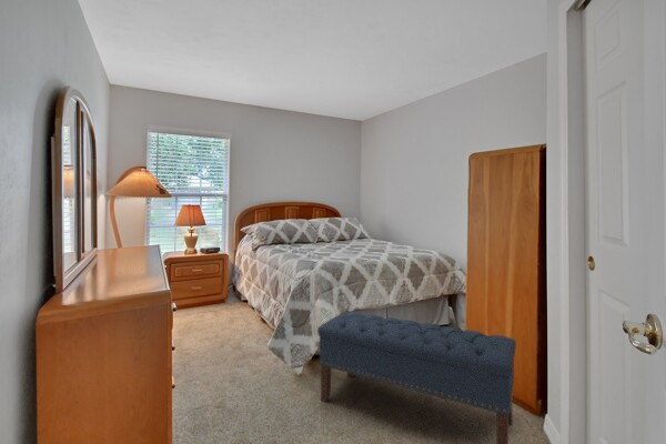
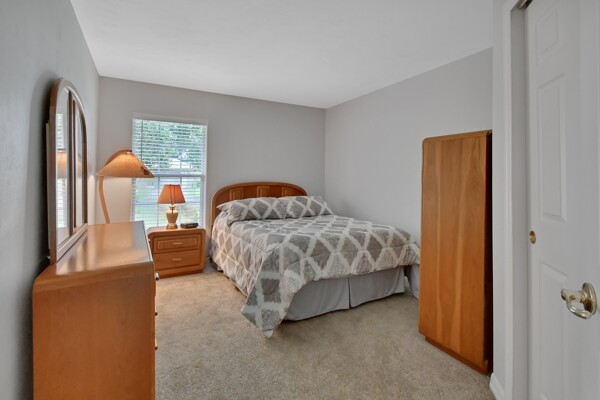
- bench (411, 370)
